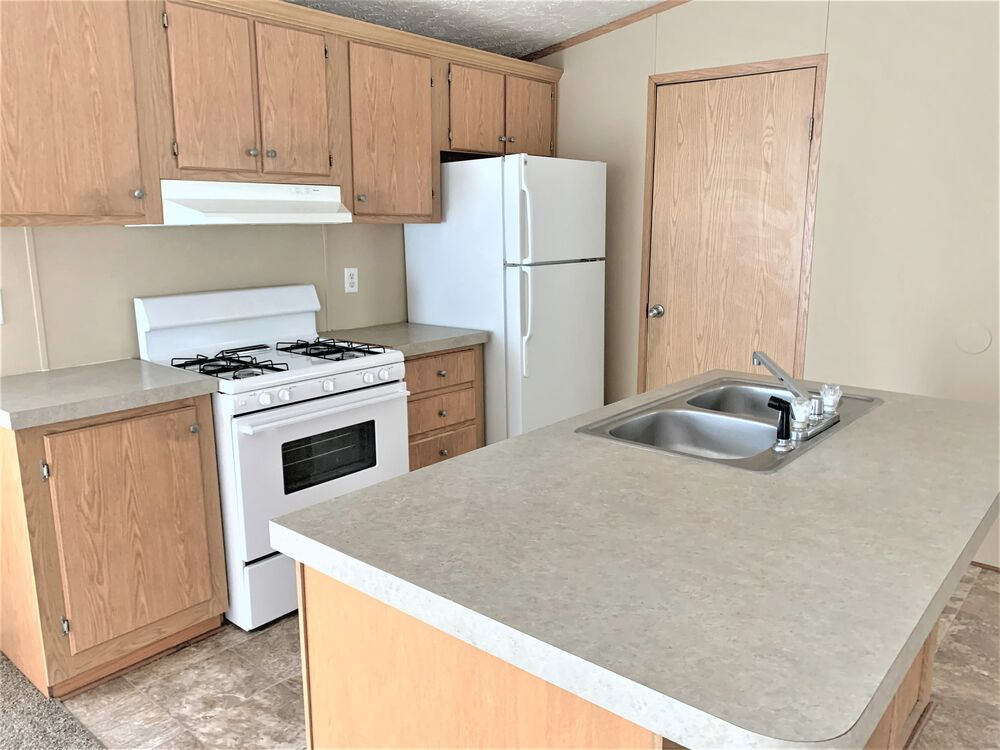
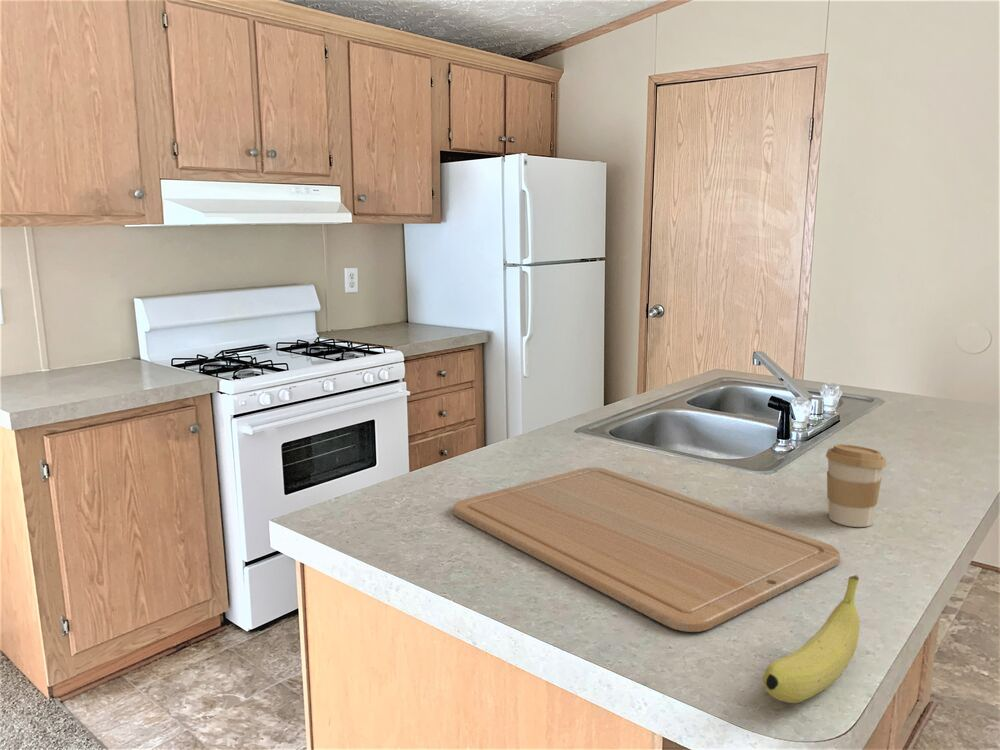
+ coffee cup (853, 483)
+ chopping board (630, 529)
+ fruit (814, 643)
